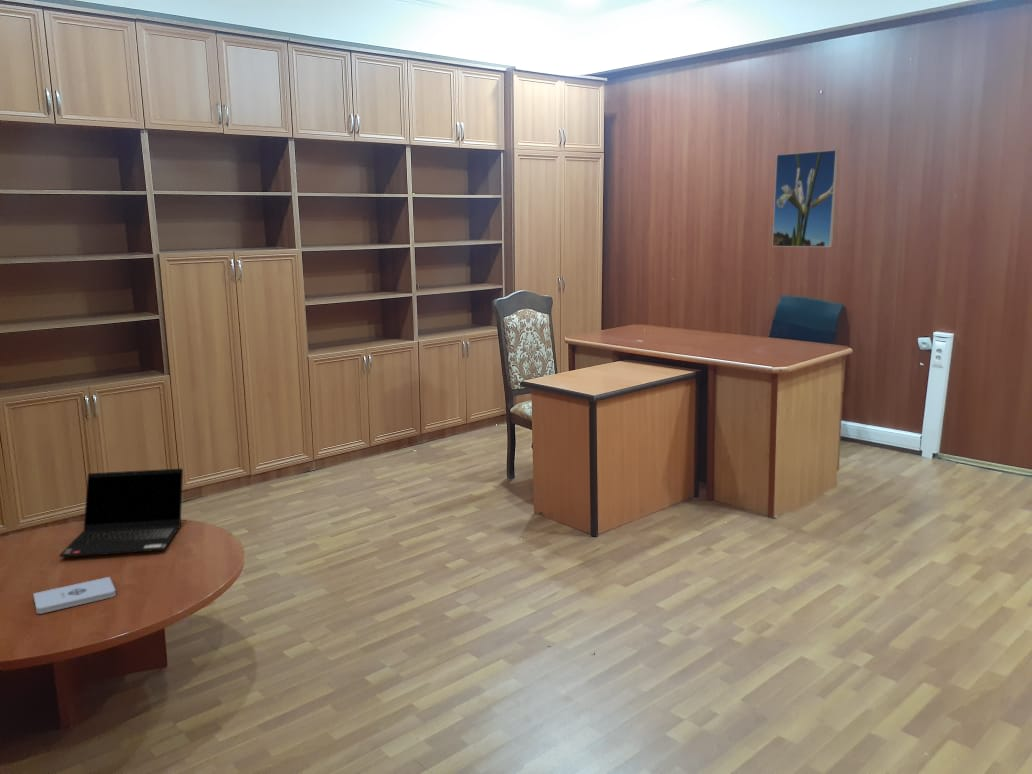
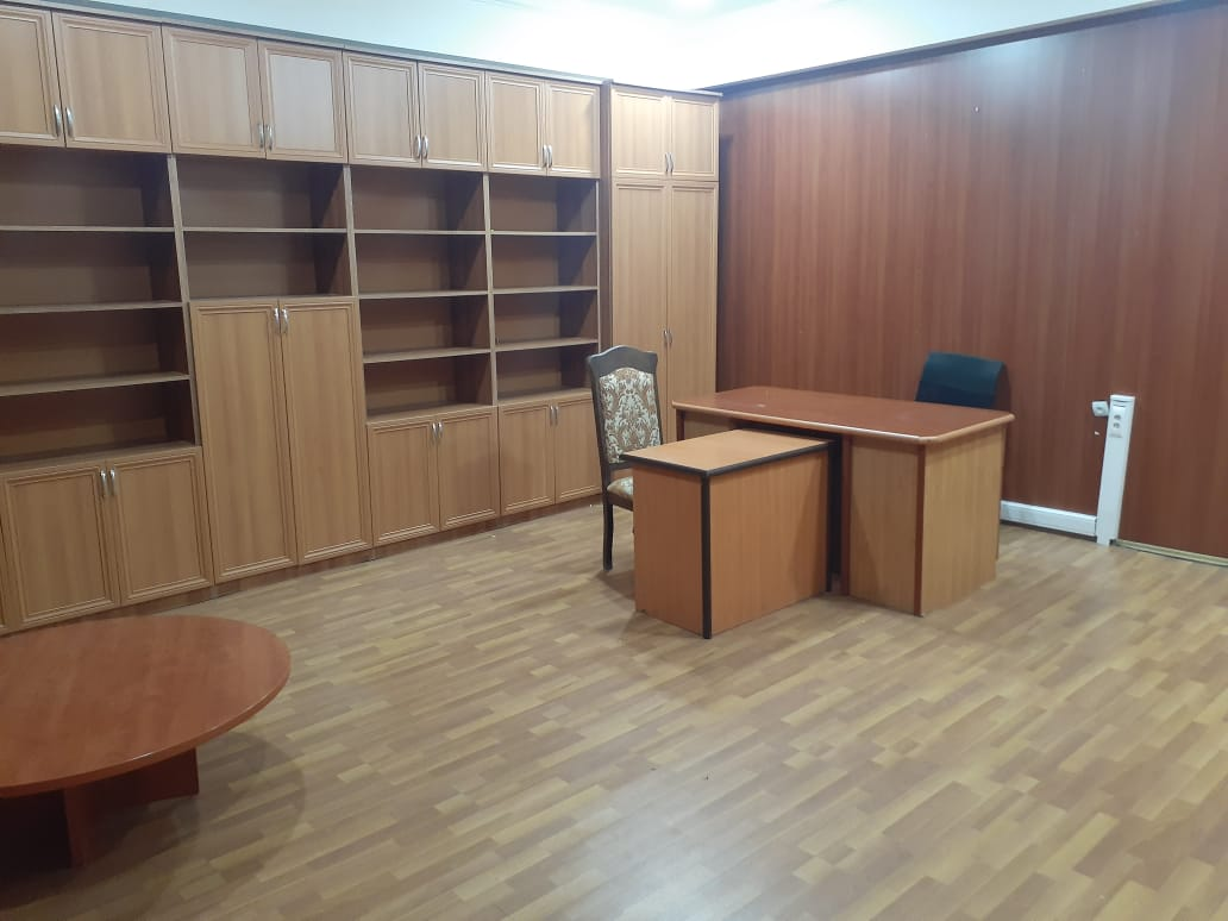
- notepad (75, 594)
- laptop computer (124, 511)
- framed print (804, 200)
